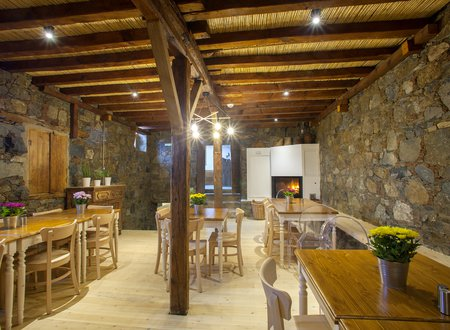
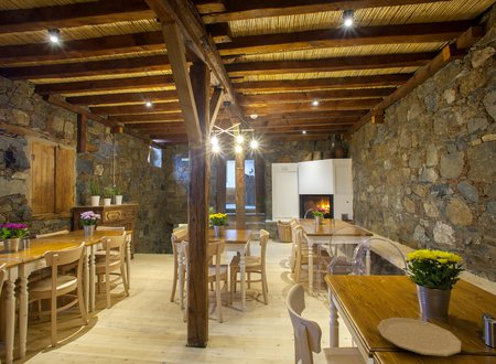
+ plate (417, 338)
